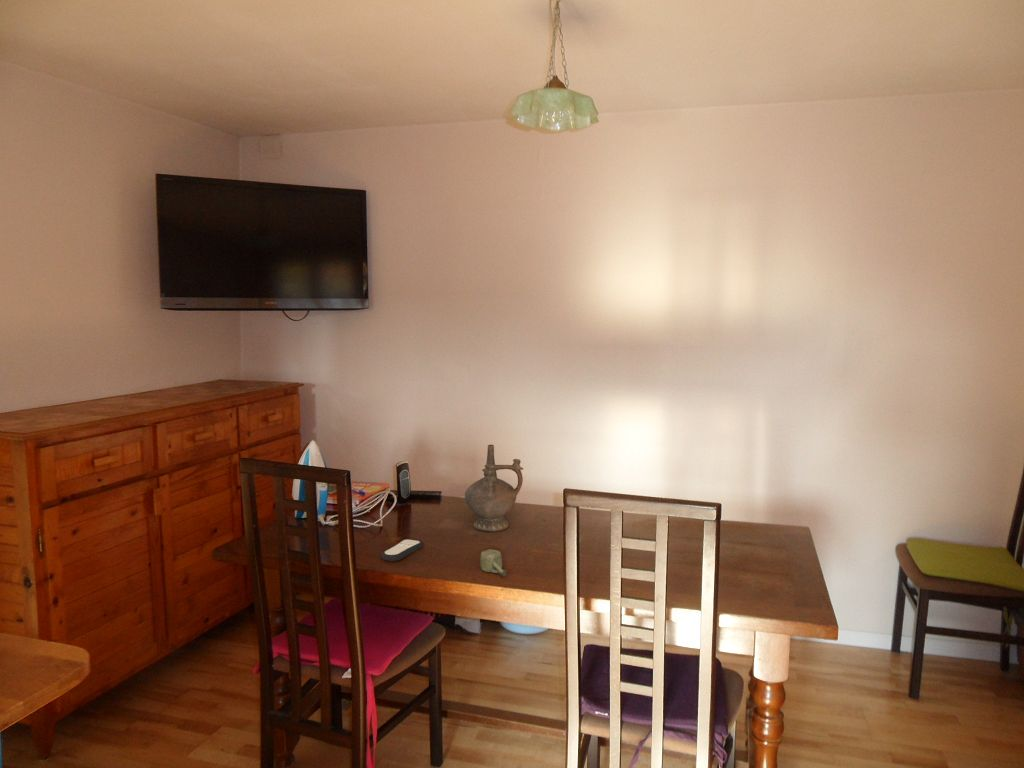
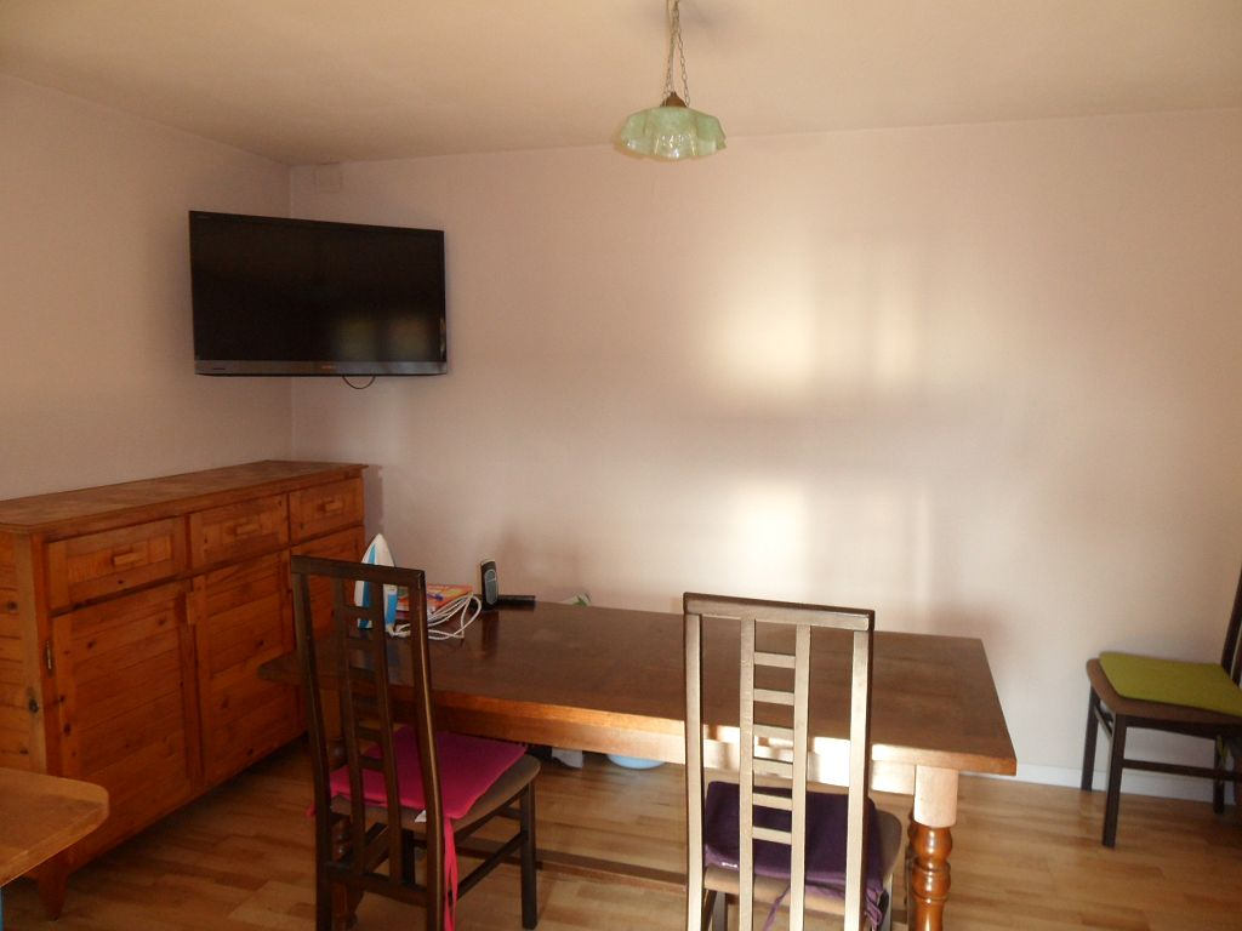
- remote control (401, 549)
- ceremonial vessel (494, 485)
- cup (495, 563)
